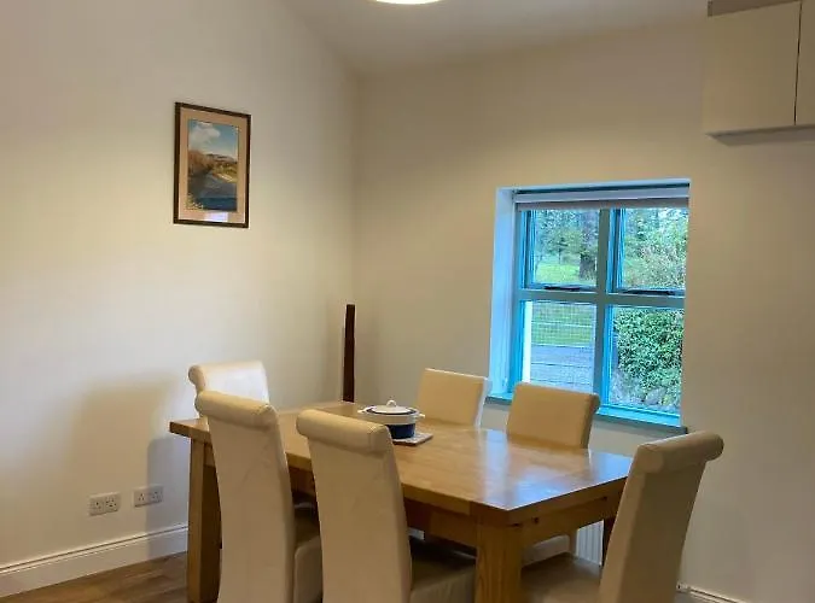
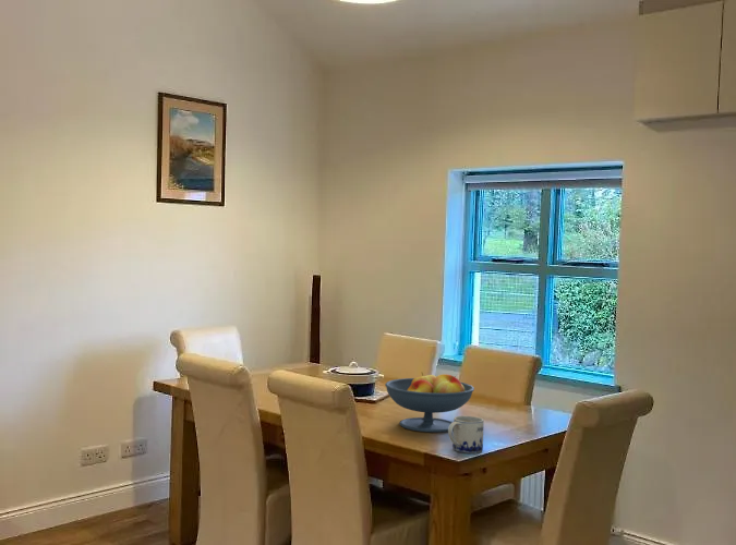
+ fruit bowl (429, 398)
+ mug (466, 434)
